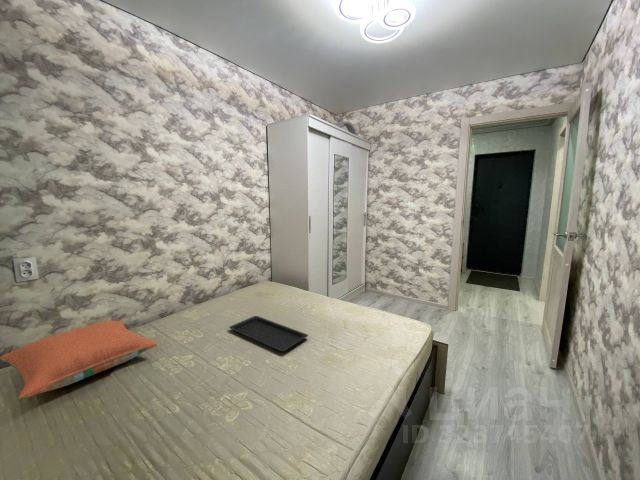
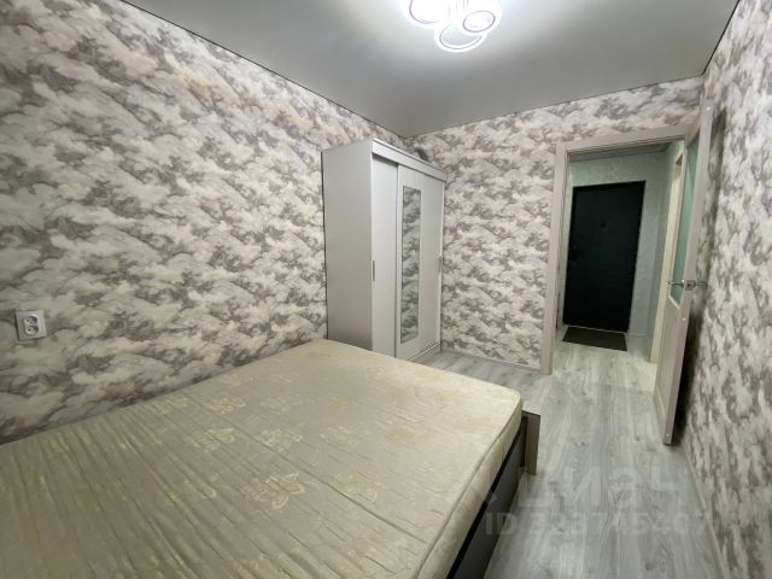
- serving tray (267, 332)
- pillow (82, 350)
